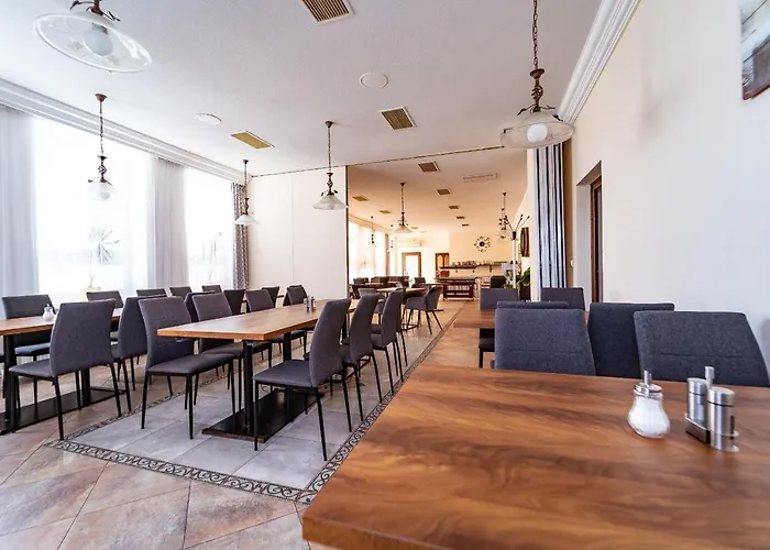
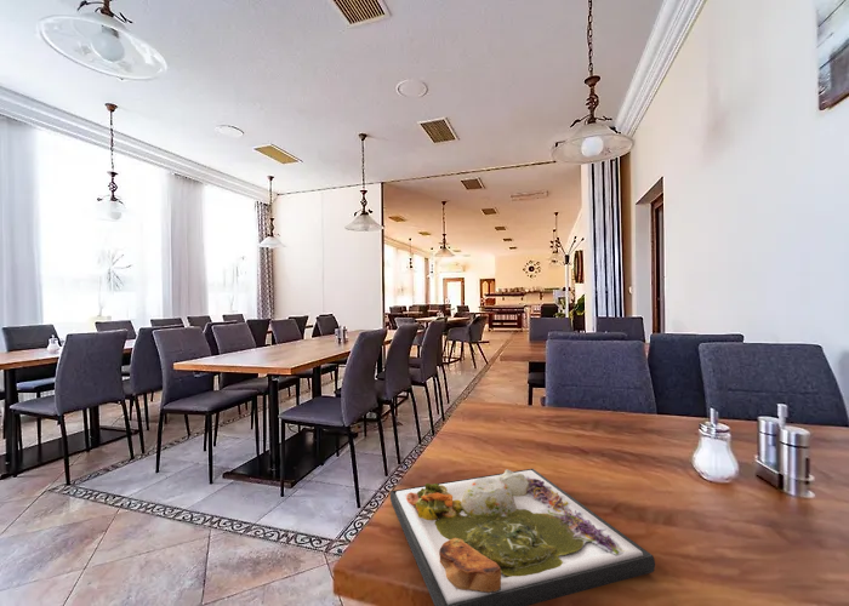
+ dinner plate (501, 515)
